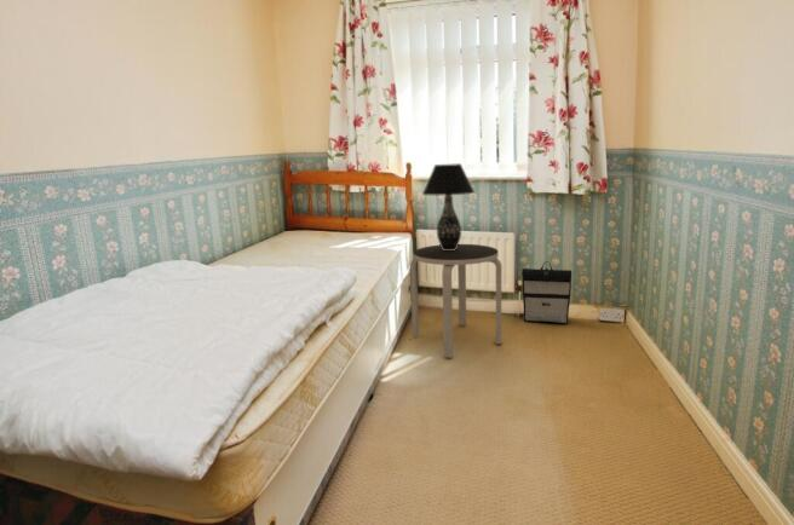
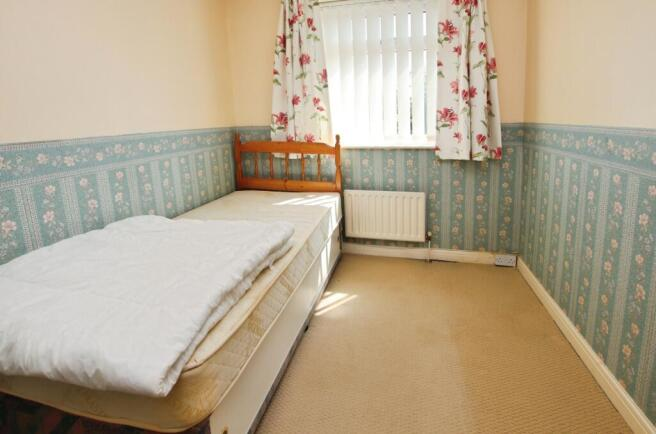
- side table (459, 295)
- backpack (546, 292)
- table lamp (448, 207)
